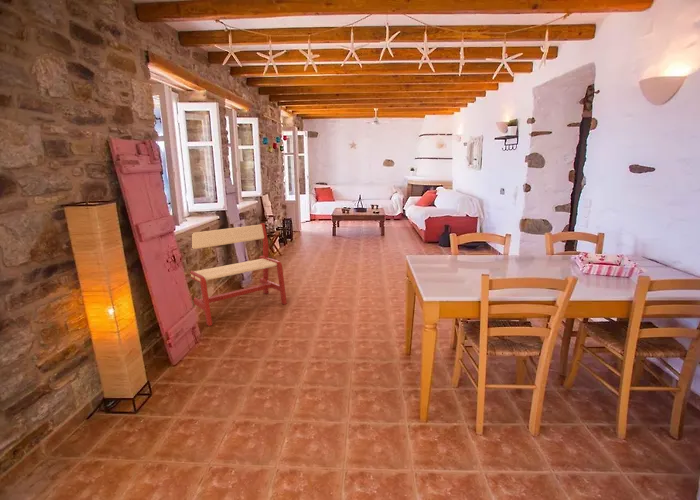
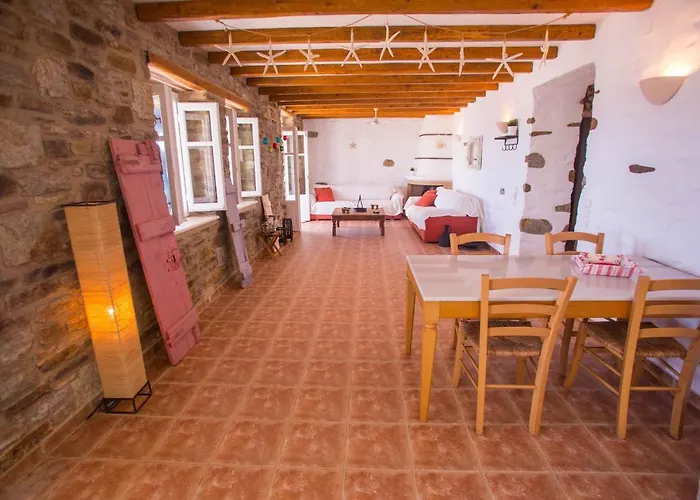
- bench (234, 269)
